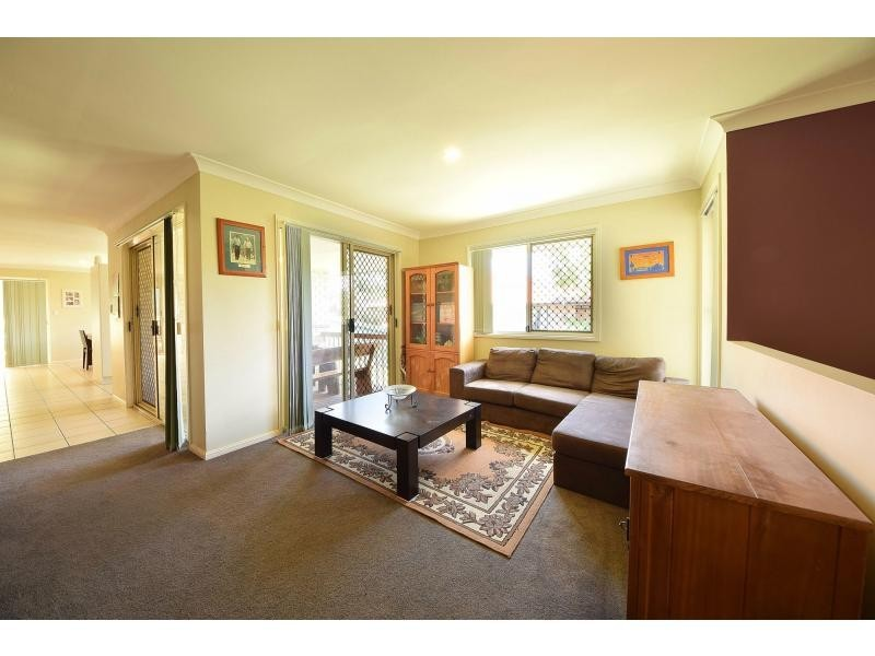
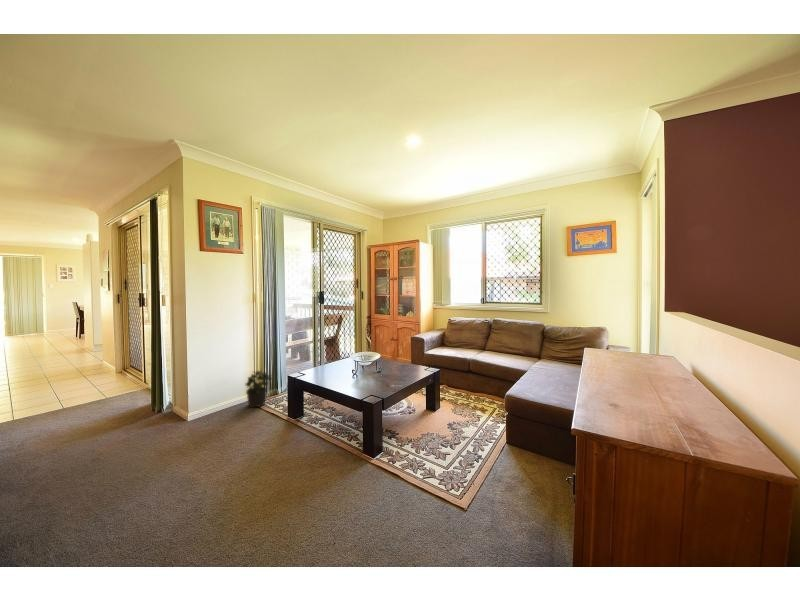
+ potted plant (258, 386)
